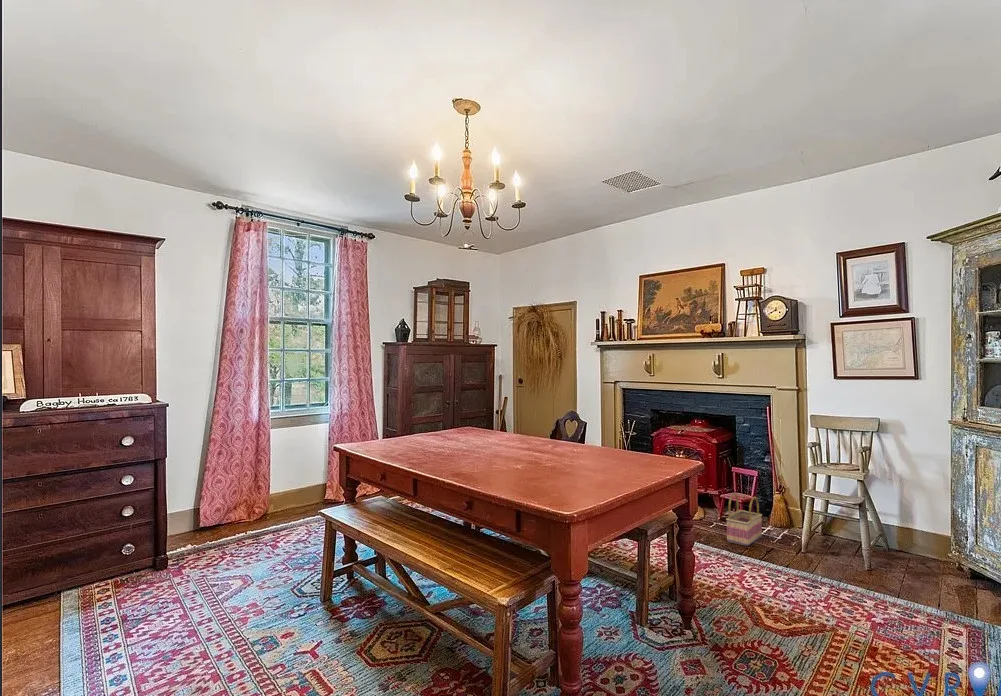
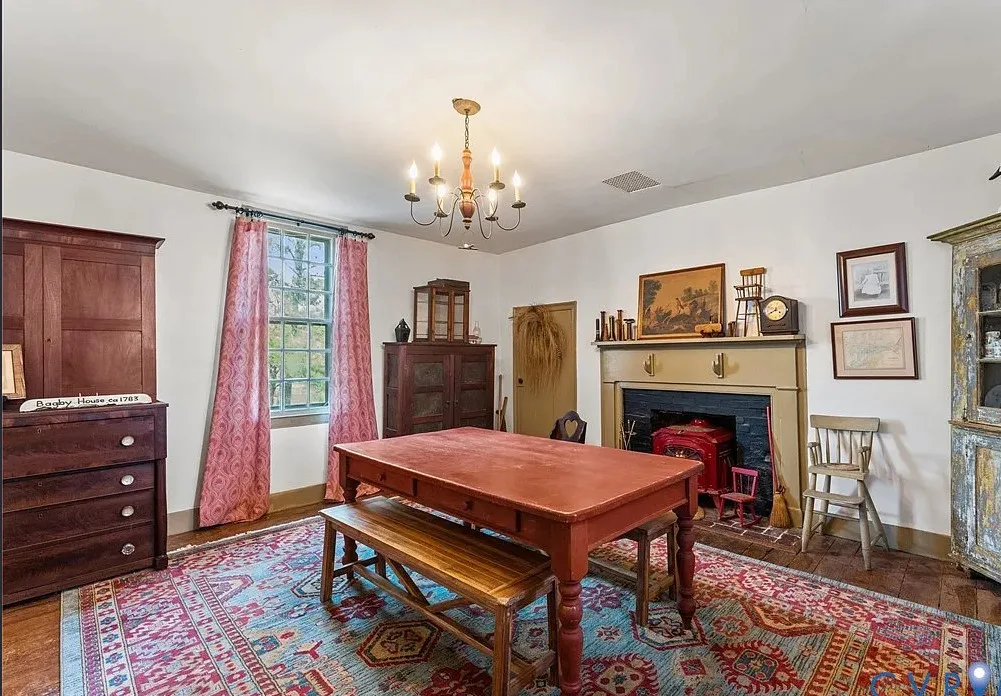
- basket (744, 517)
